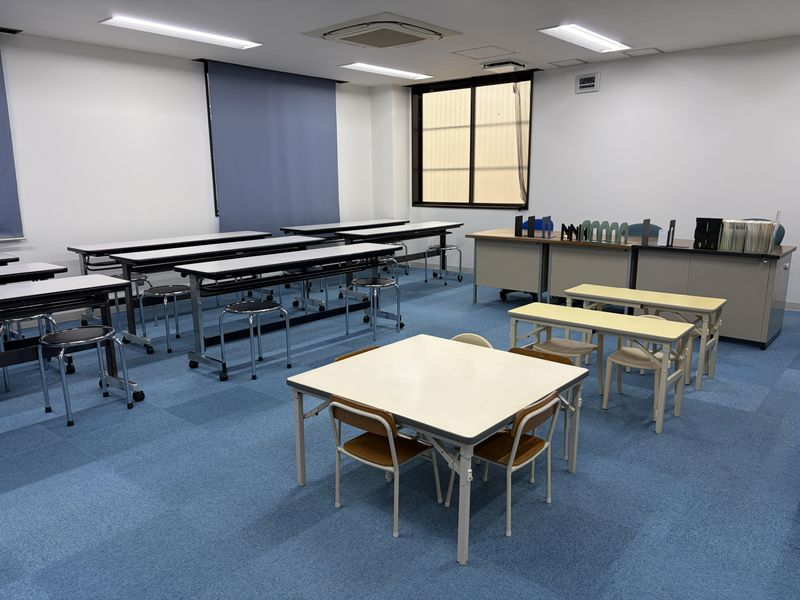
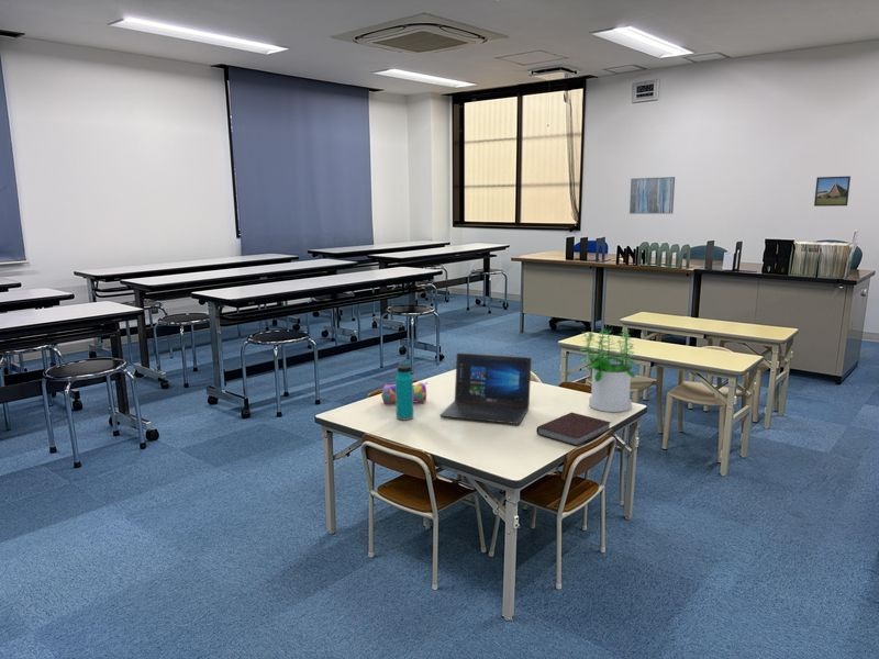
+ potted plant (605, 367)
+ wall art (652, 196)
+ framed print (832, 191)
+ notebook (574, 427)
+ laptop (486, 387)
+ water bottle (403, 389)
+ pencil case (413, 392)
